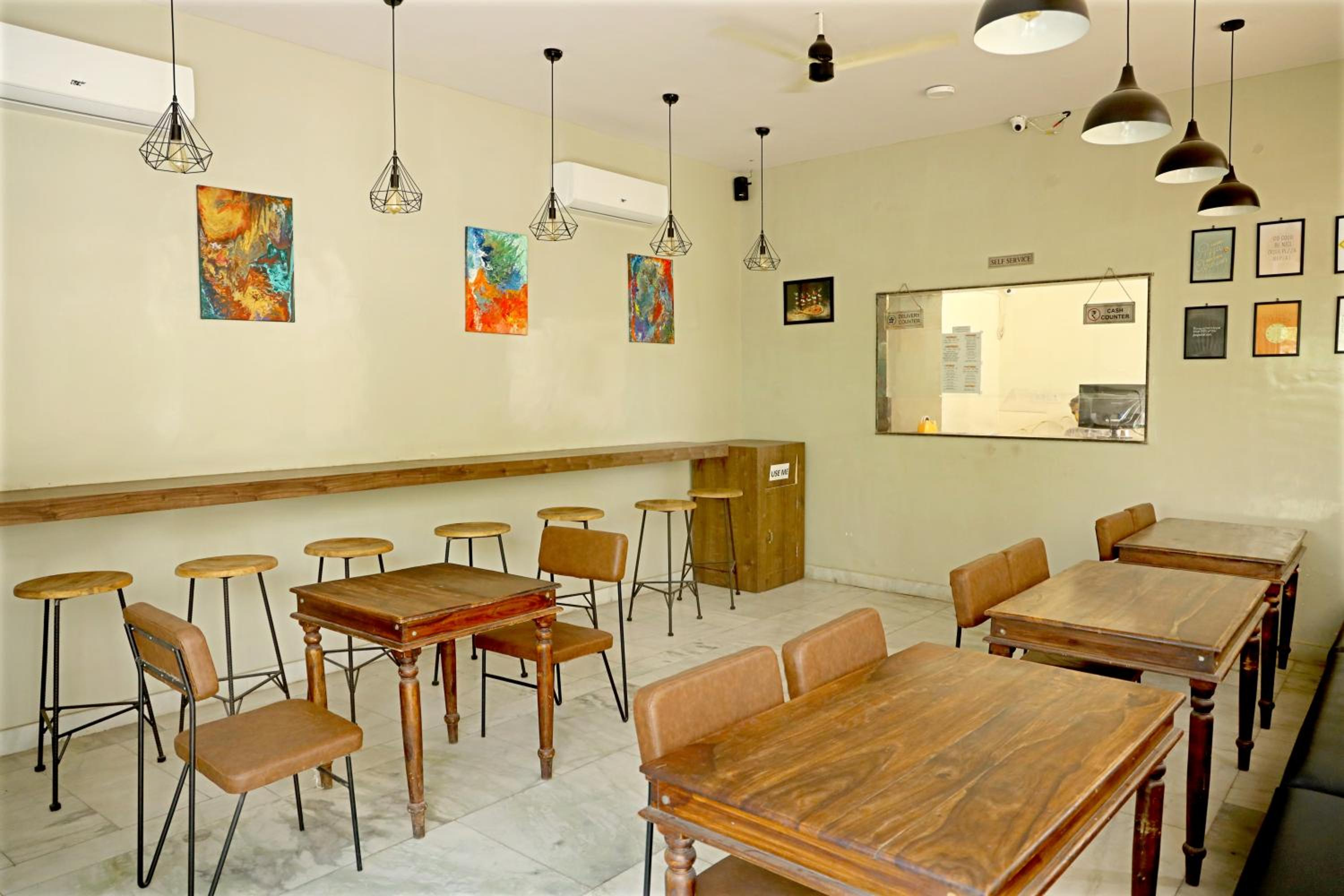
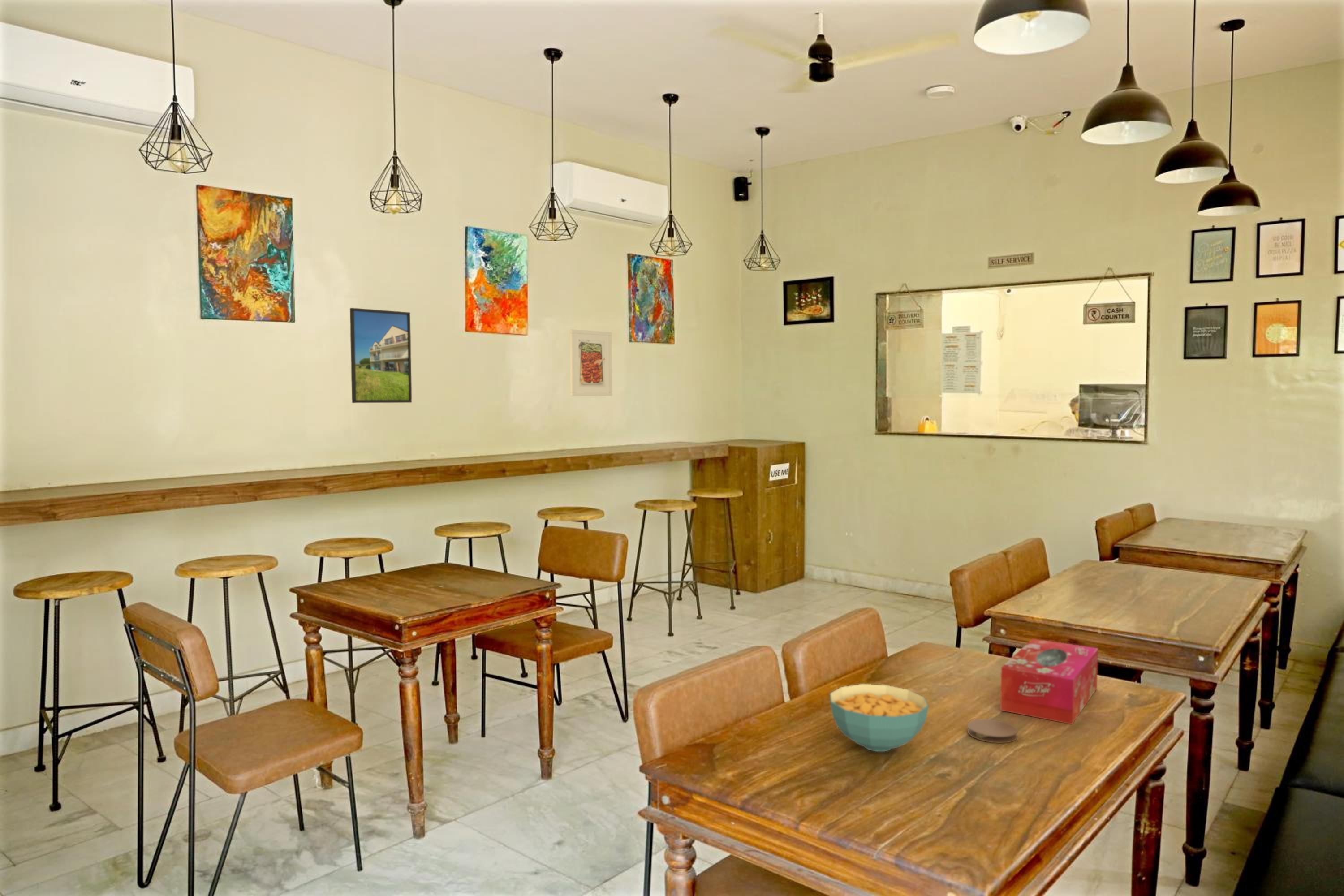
+ coaster (992, 731)
+ tissue box (1051, 678)
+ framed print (382, 357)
+ cereal bowl (878, 723)
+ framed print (591, 363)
